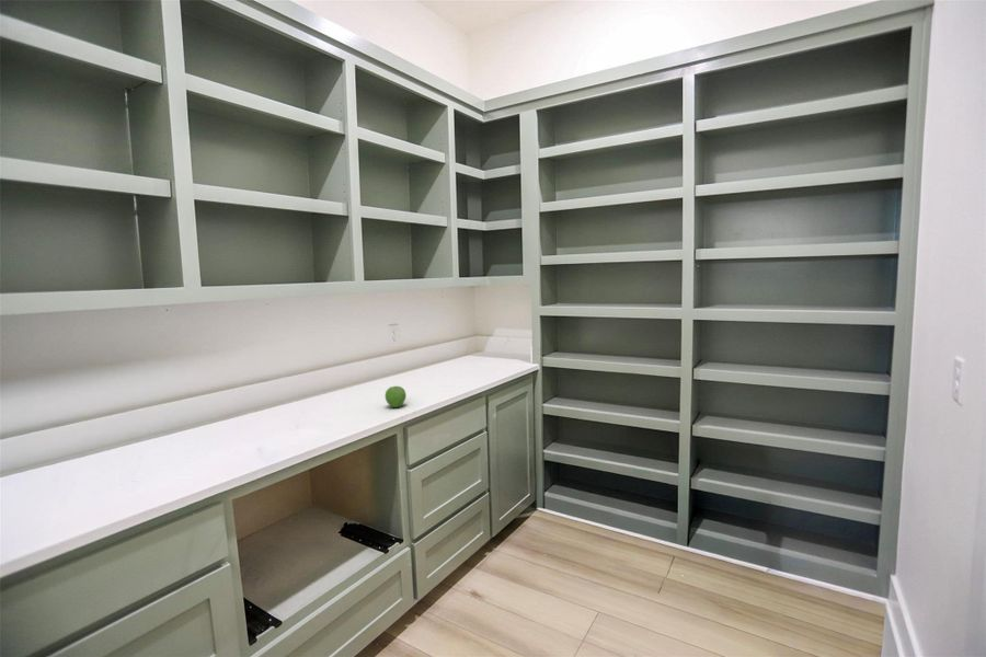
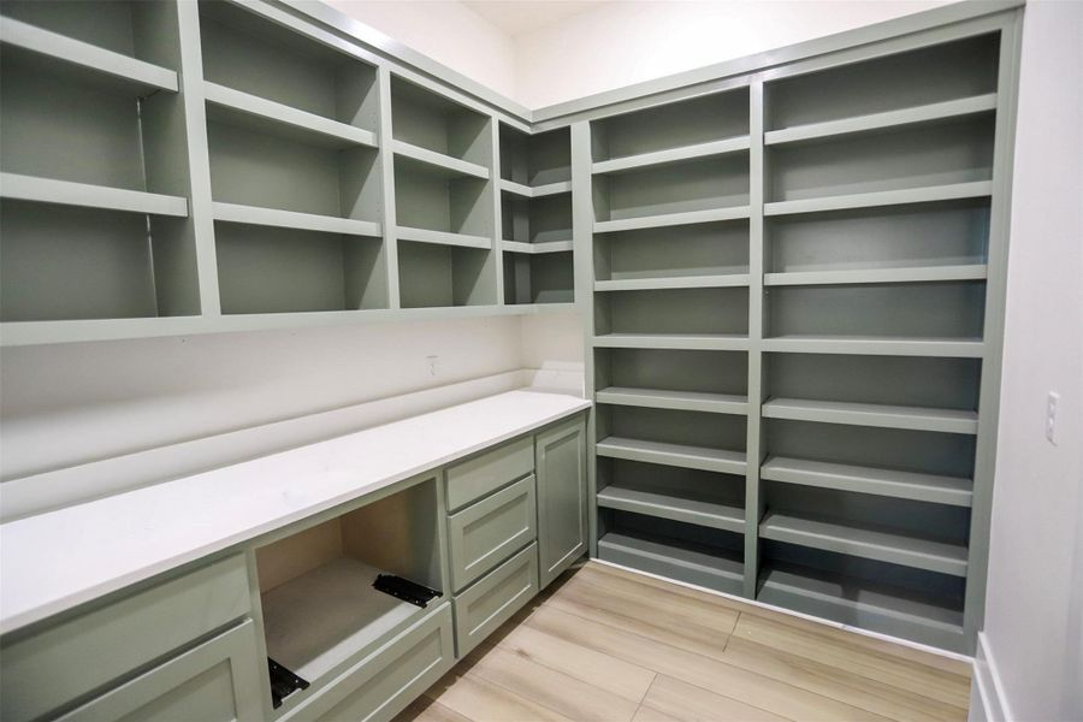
- fruit (395, 396)
